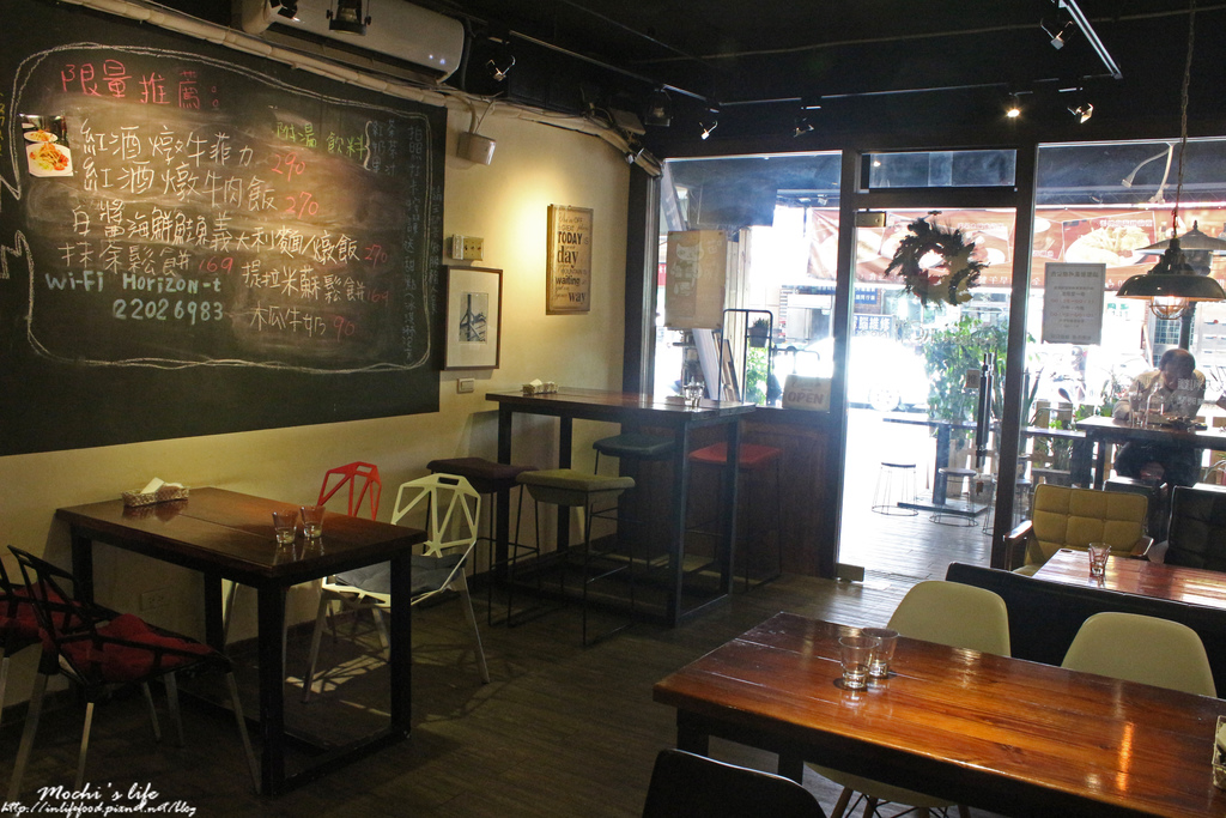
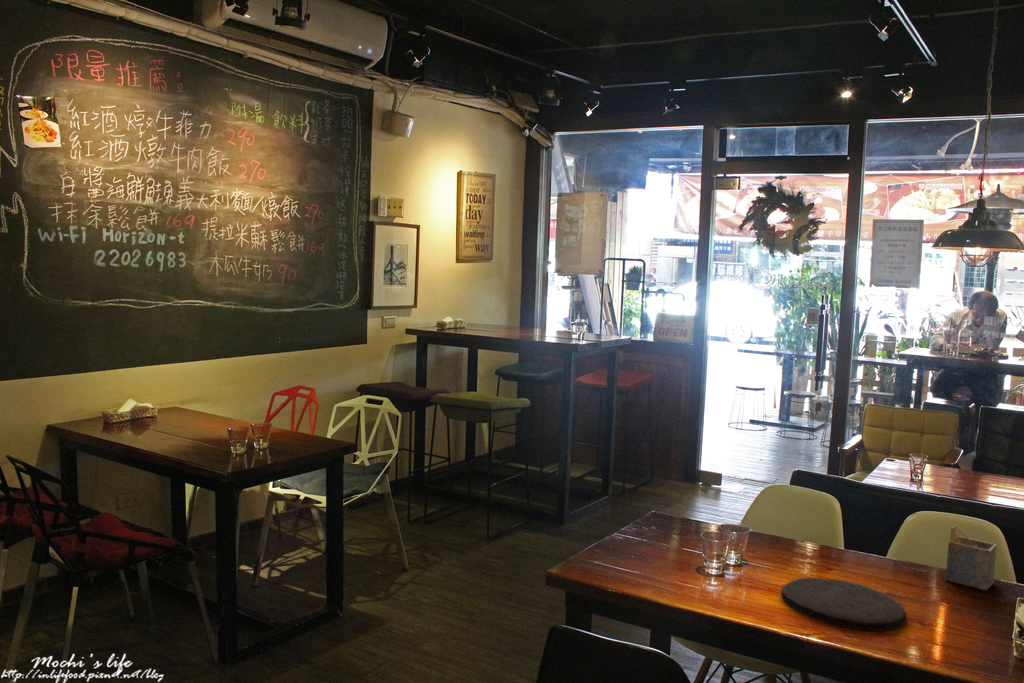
+ plate (841, 600)
+ napkin holder (970, 555)
